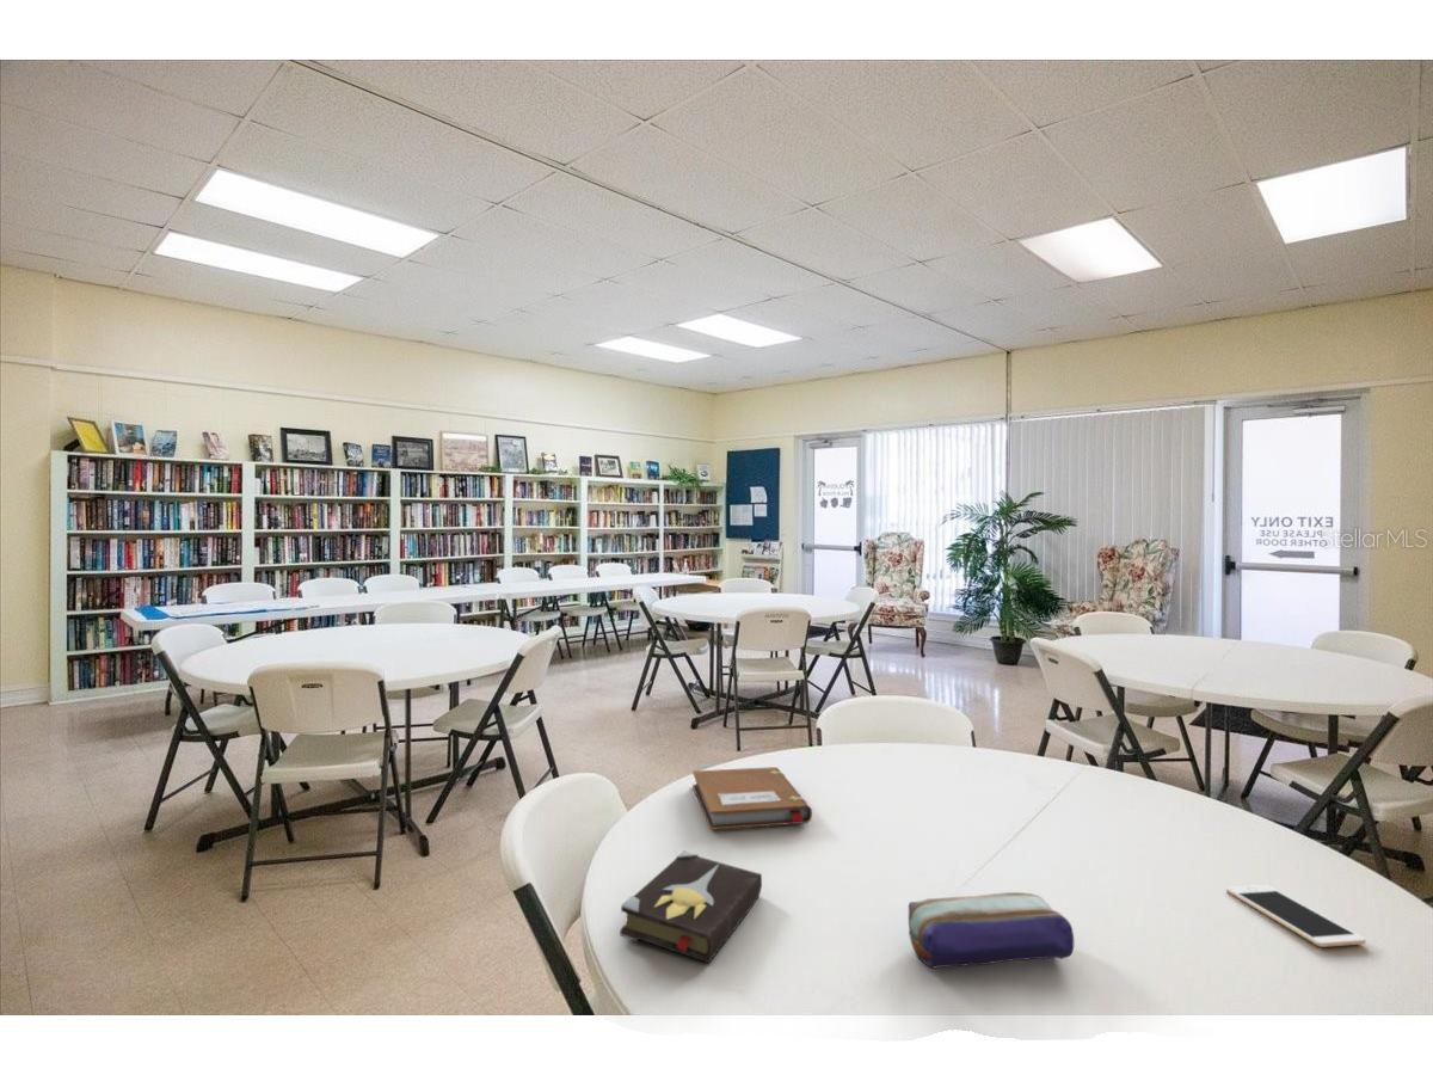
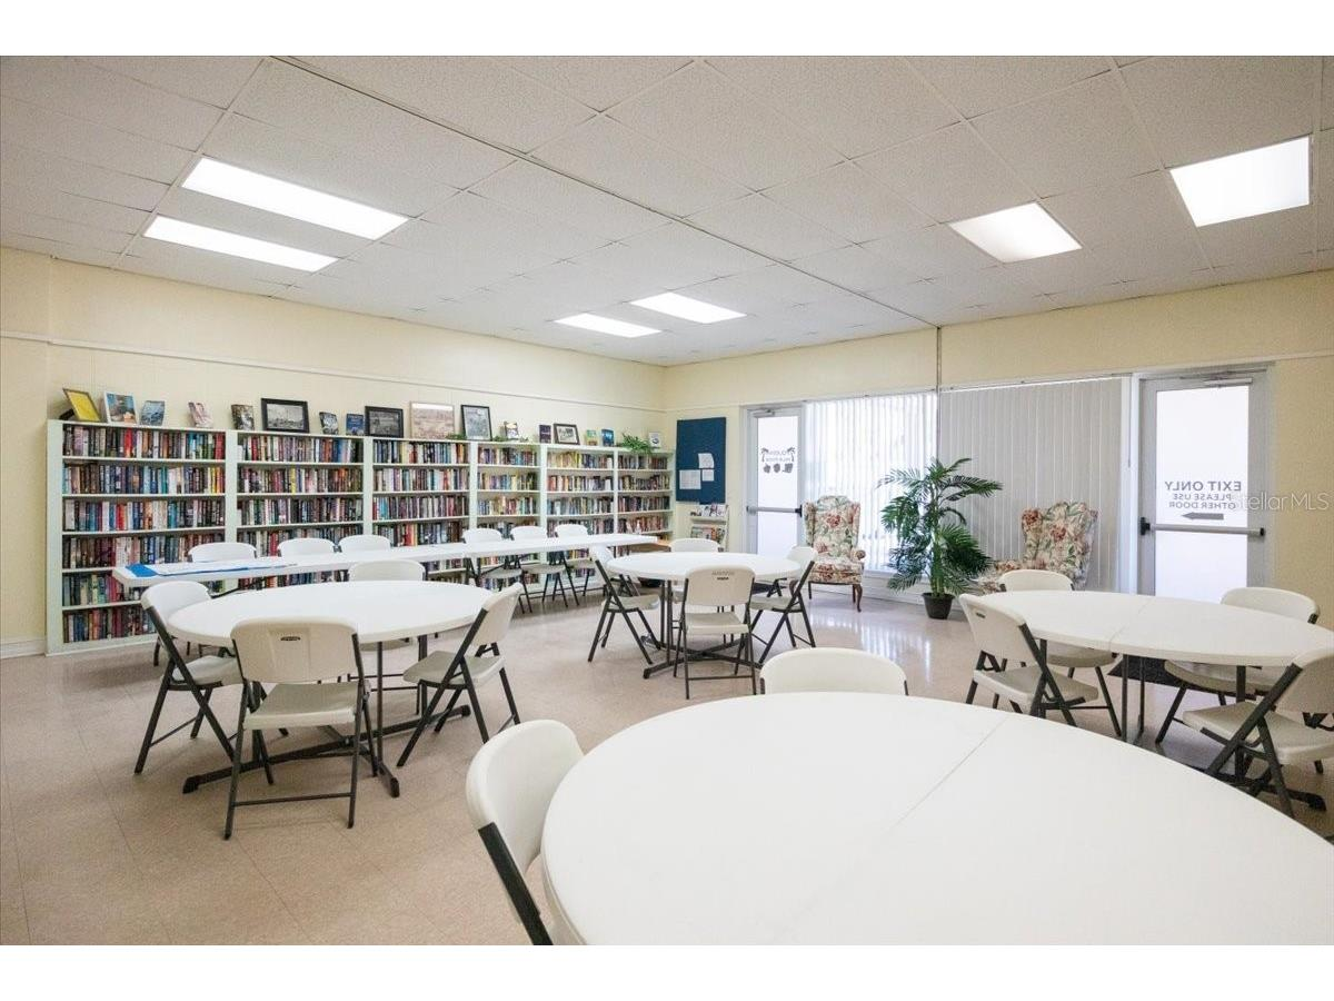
- cell phone (1291, 913)
- notebook (749, 796)
- hardback book (694, 899)
- pencil case (989, 929)
